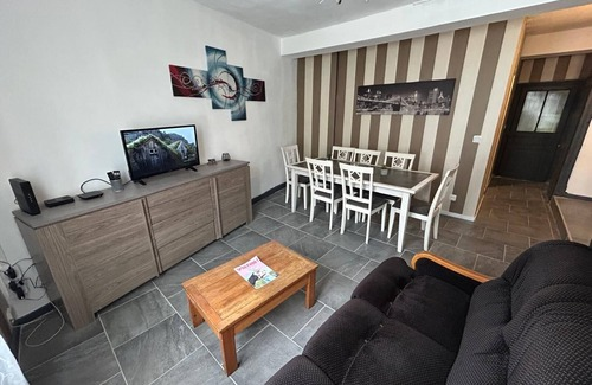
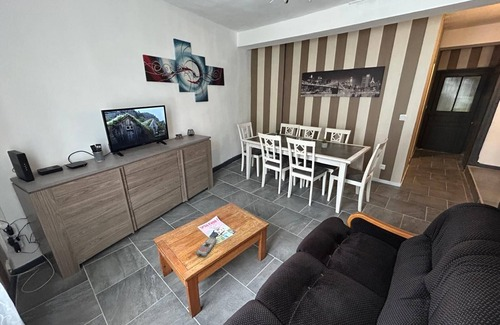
+ remote control (207, 246)
